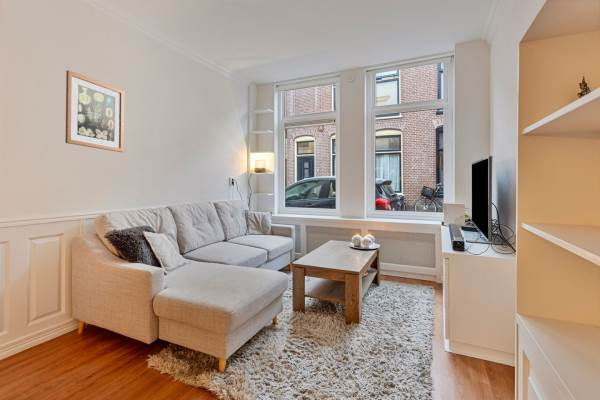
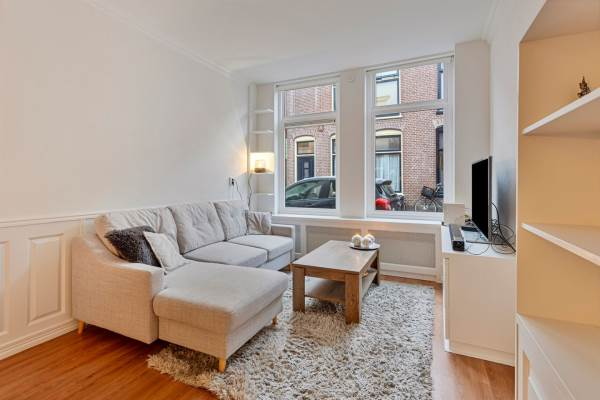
- wall art (97, 114)
